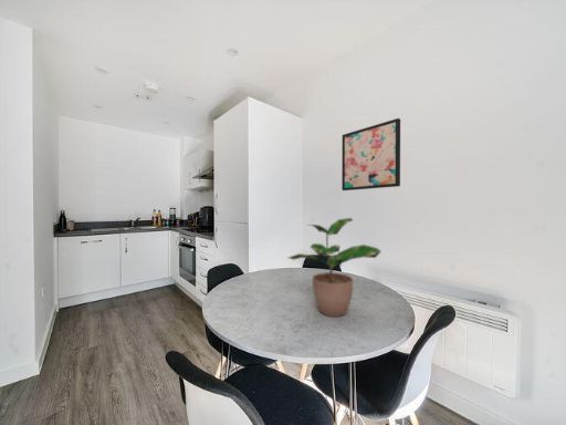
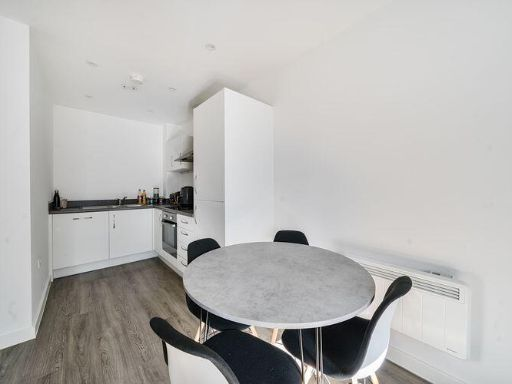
- wall art (368, 157)
- potted plant (331, 265)
